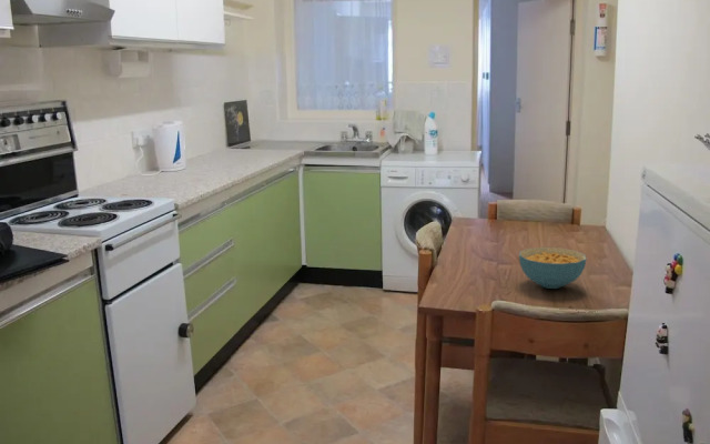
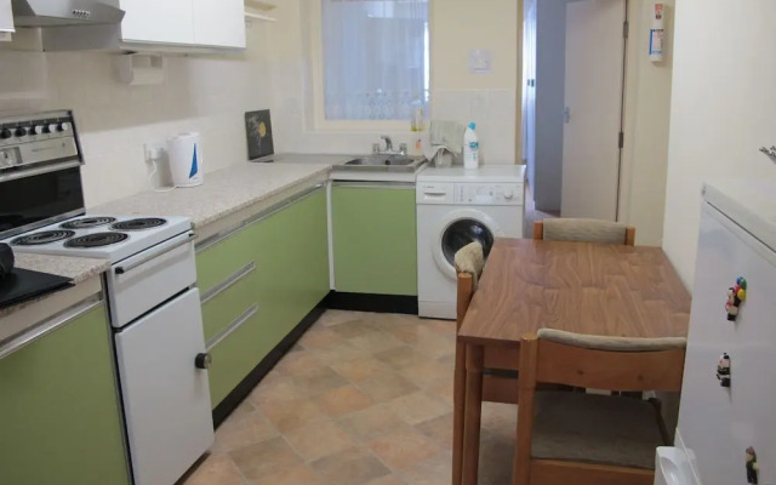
- cereal bowl (551, 270)
